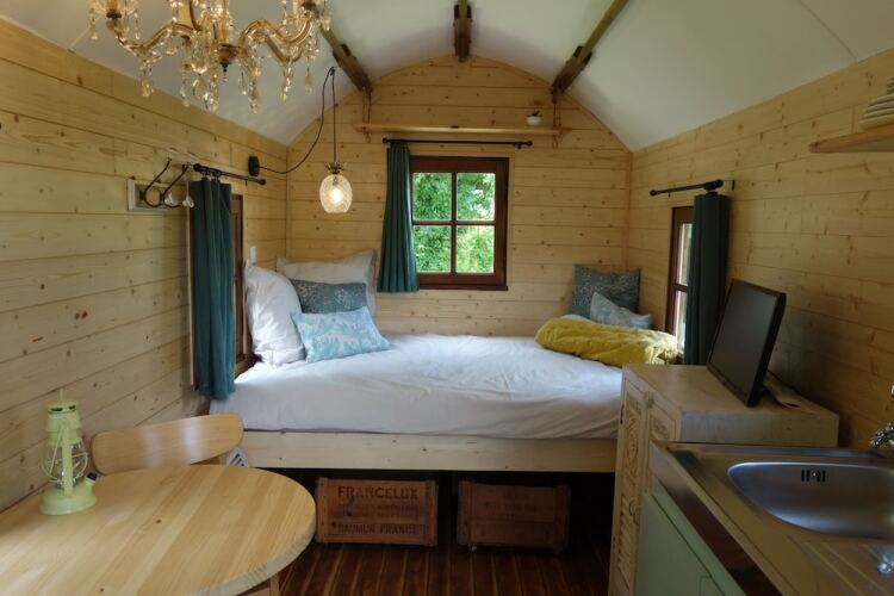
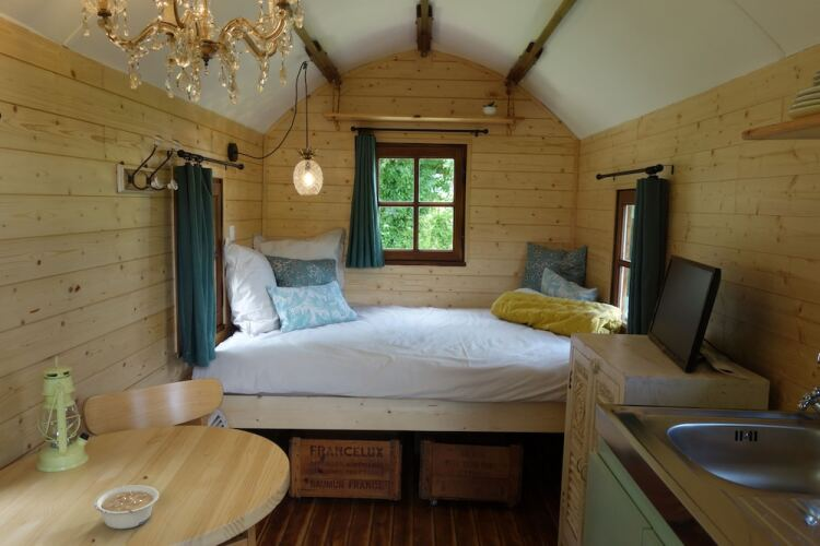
+ legume (129, 507)
